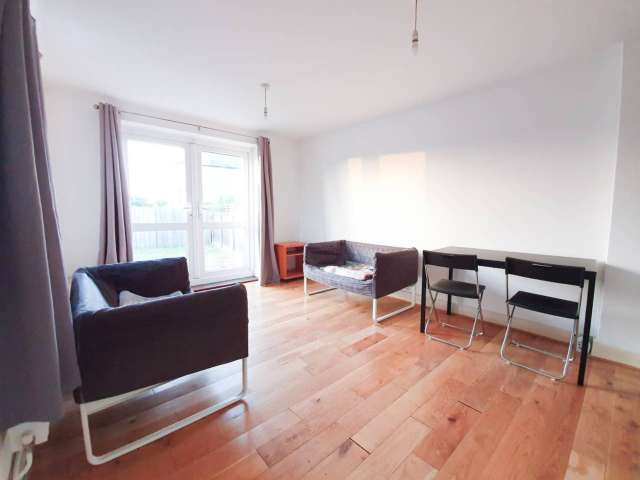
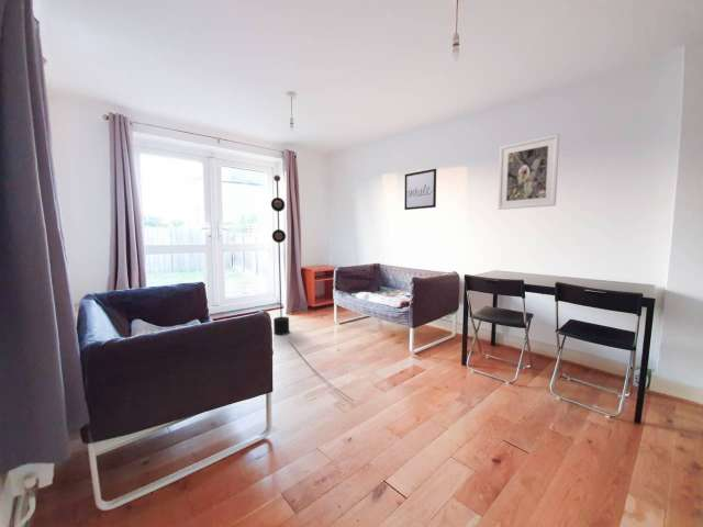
+ wall art (420, 190)
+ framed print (526, 175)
+ floor lamp (279, 260)
